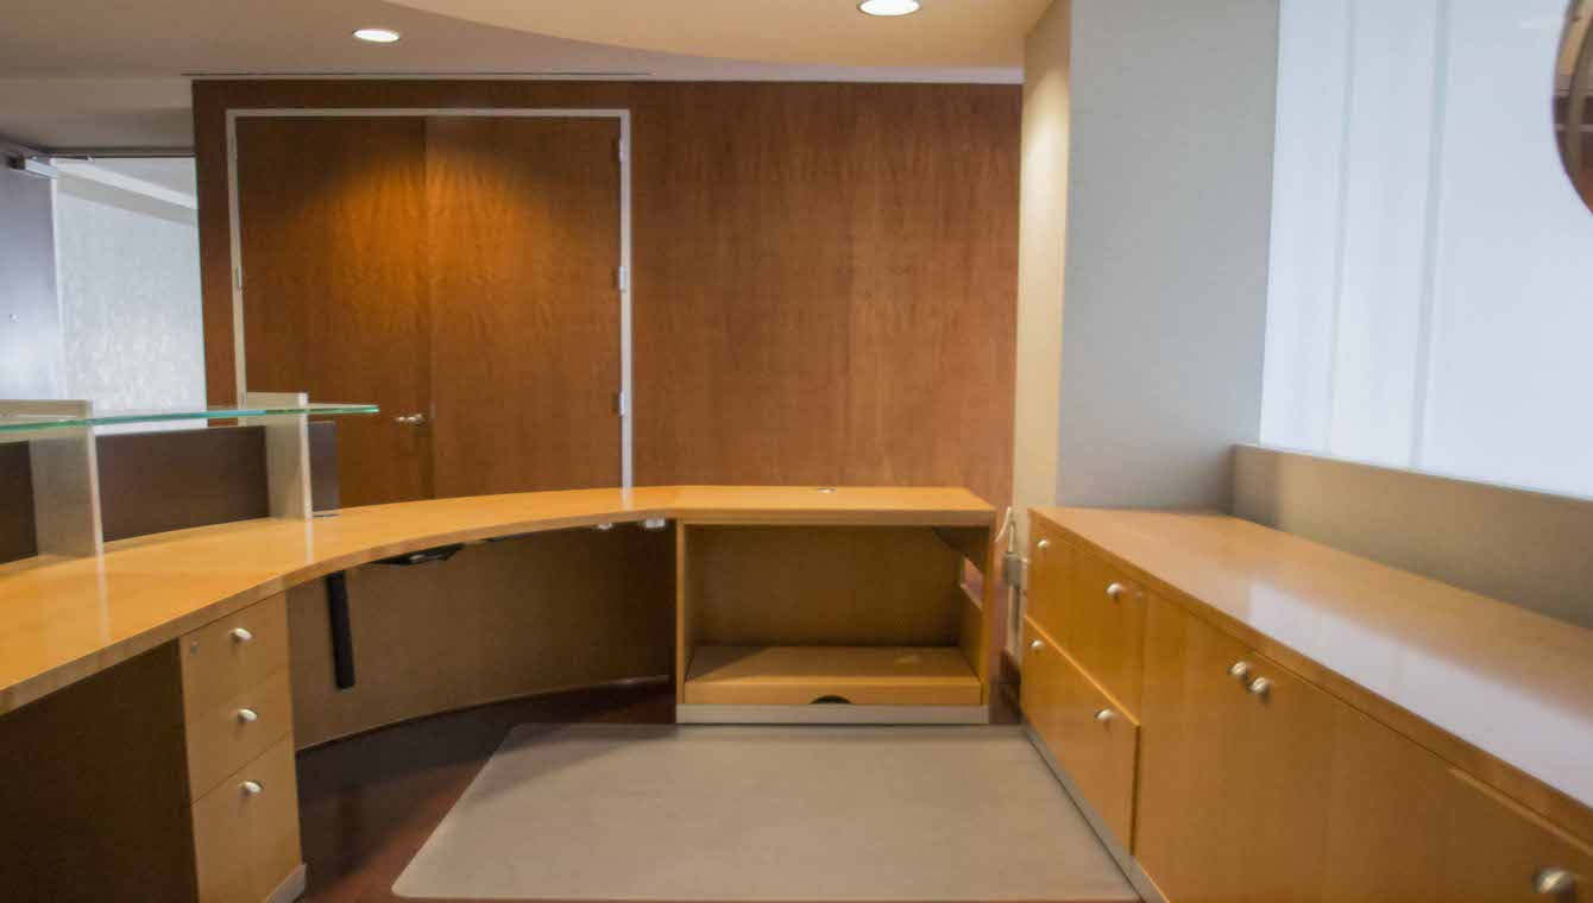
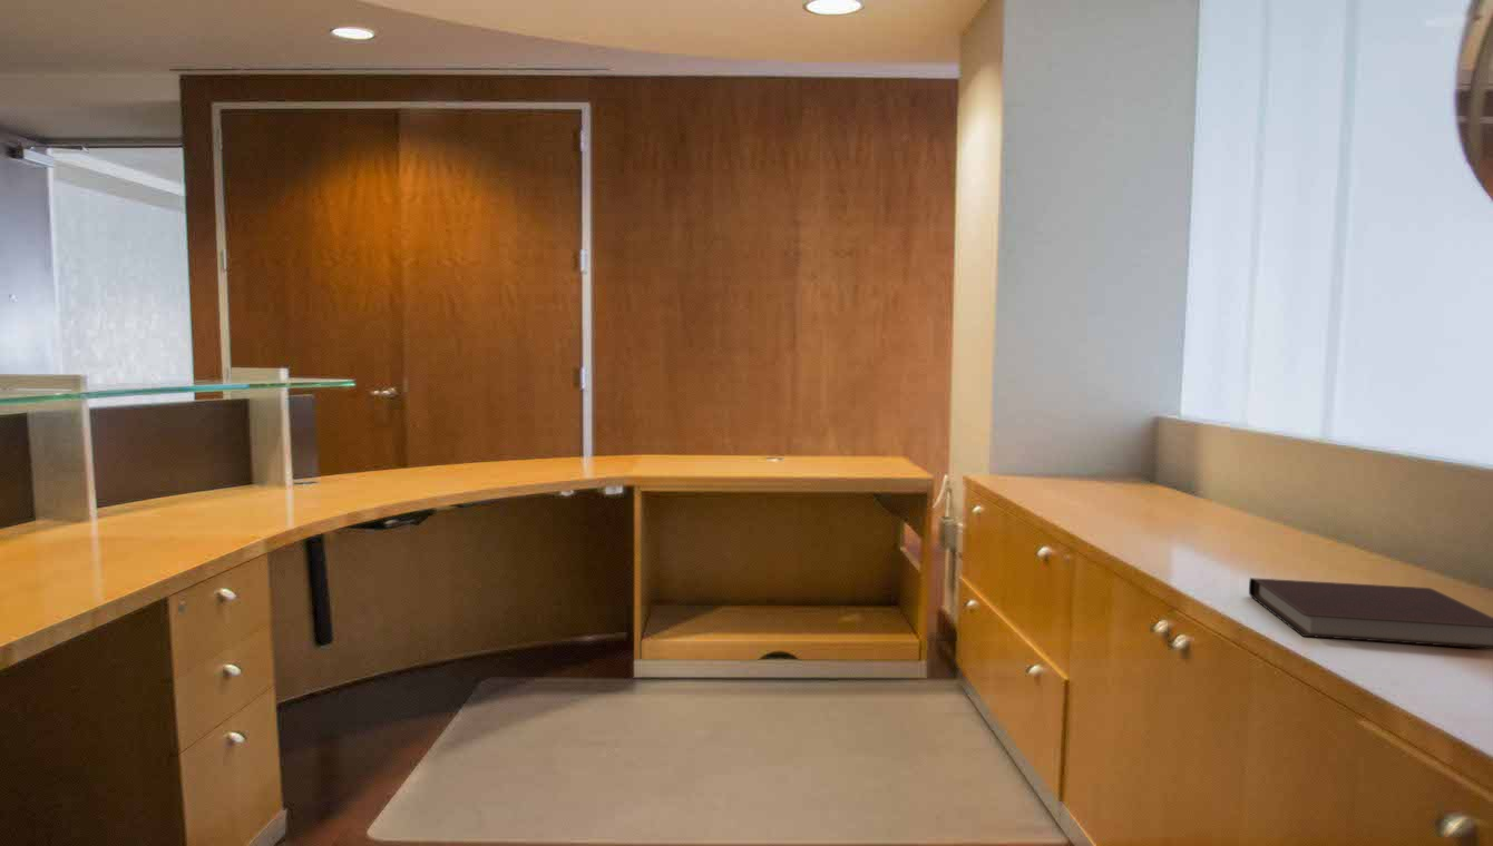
+ notebook (1368, 609)
